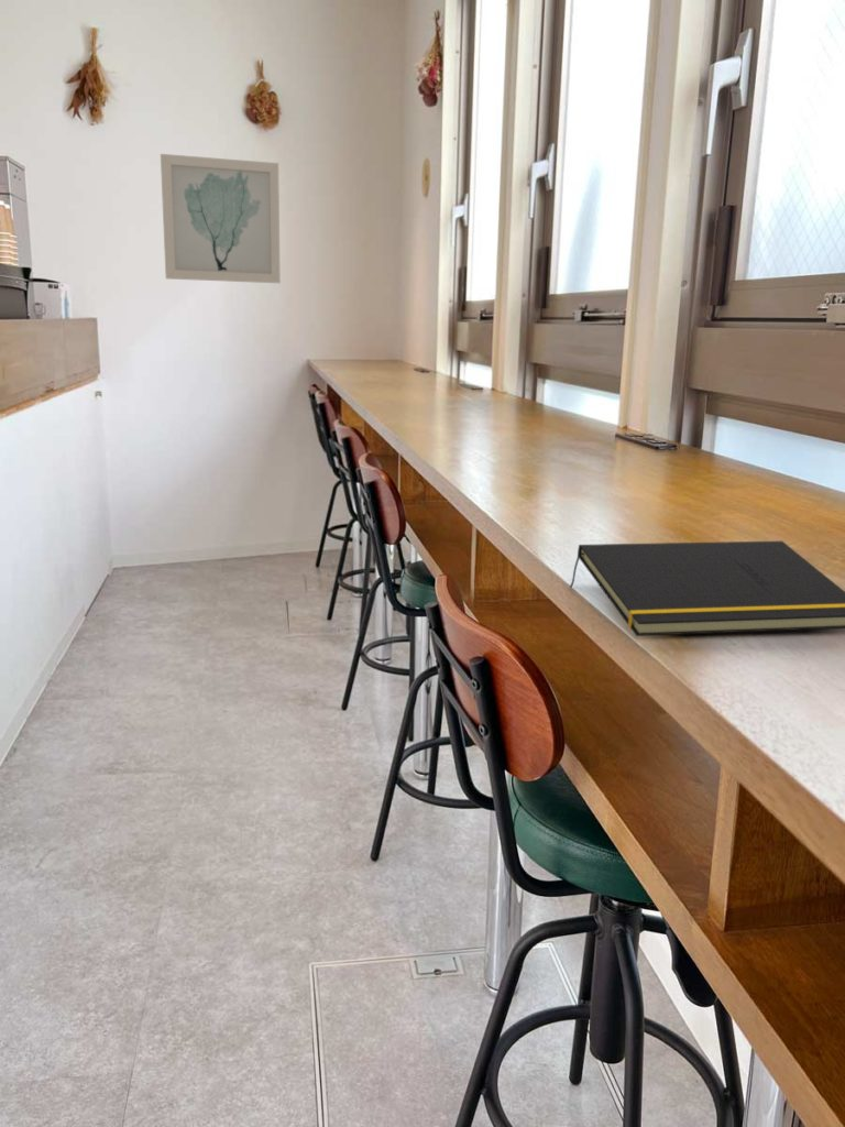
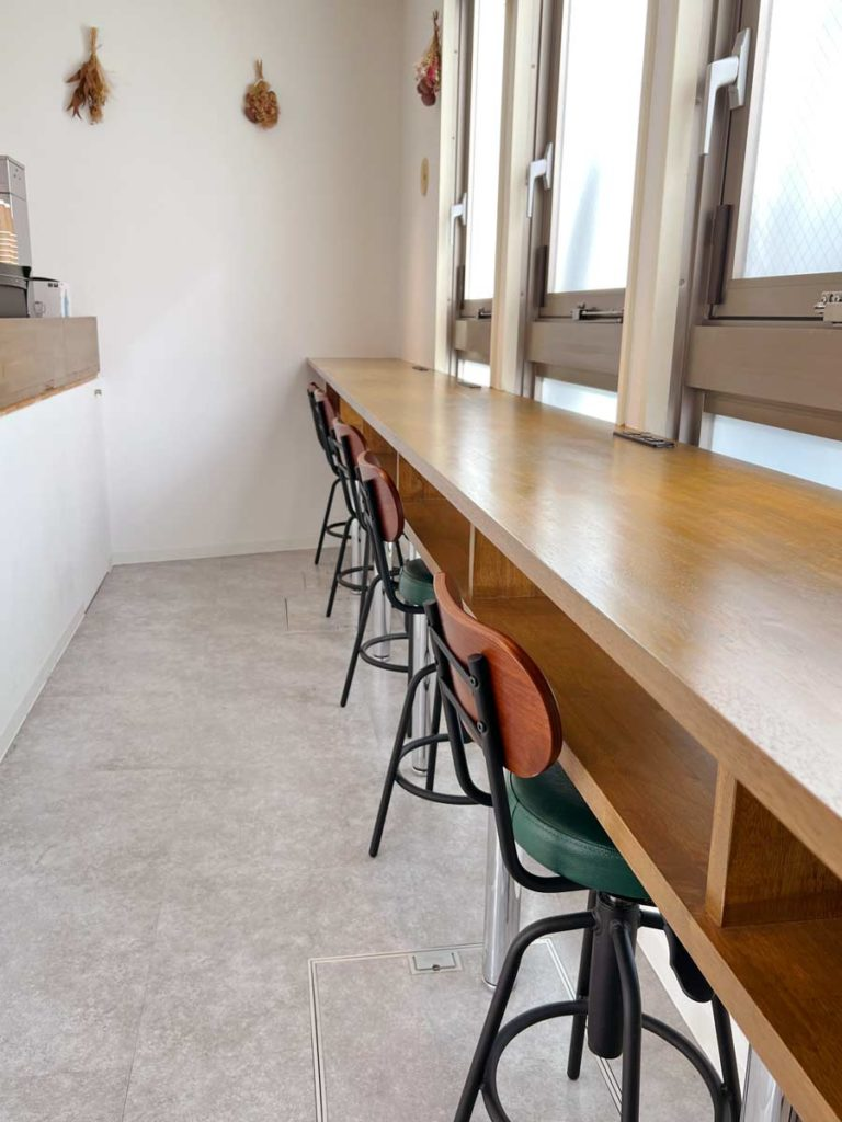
- notepad (716, 583)
- wall art (222, 220)
